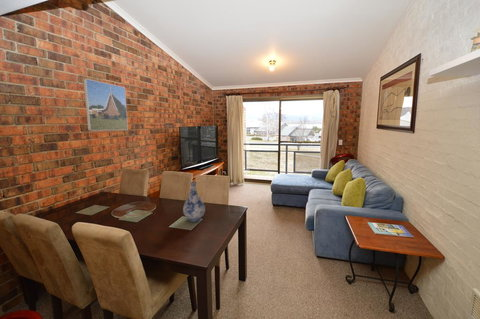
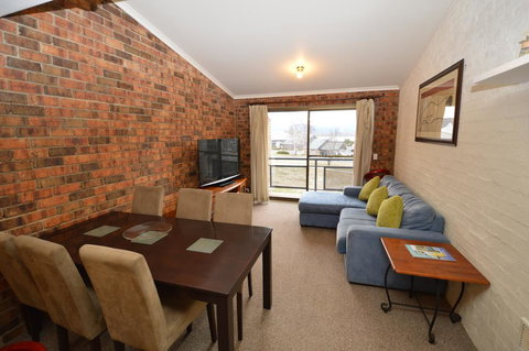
- vase (193, 201)
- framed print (107, 107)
